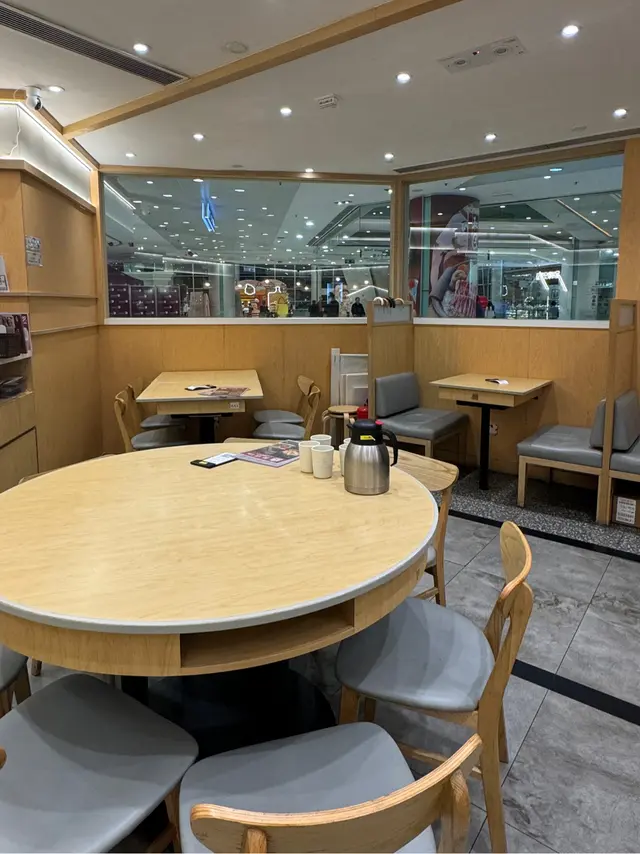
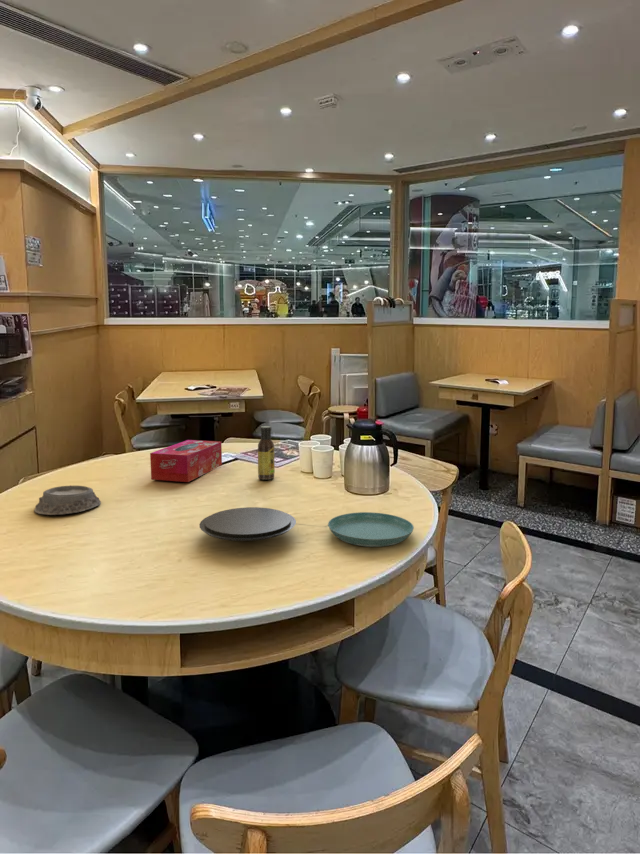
+ plate (248, 528)
+ saucer (370, 529)
+ mortar (67, 498)
+ sauce bottle (266, 452)
+ tissue box (188, 459)
